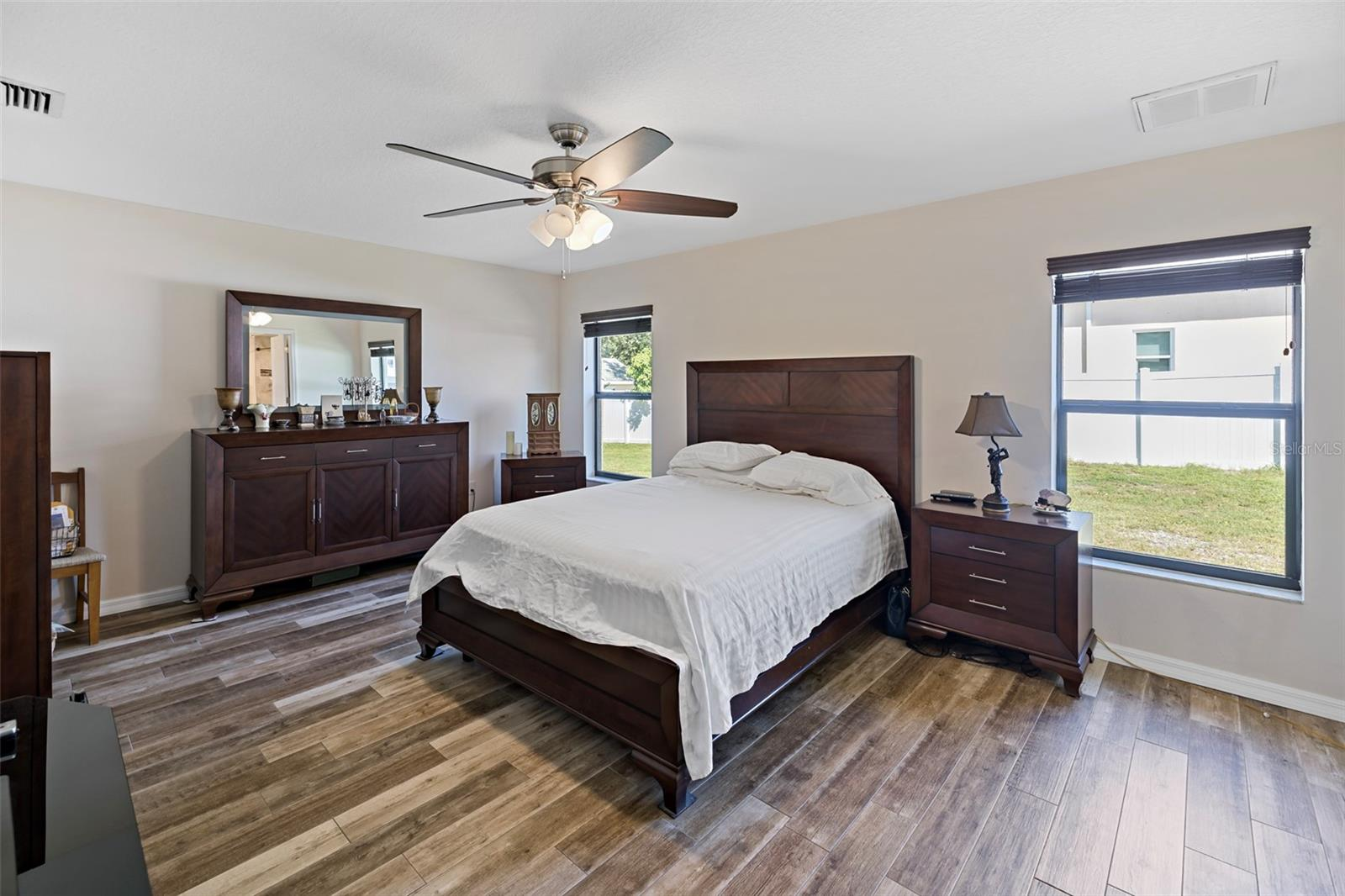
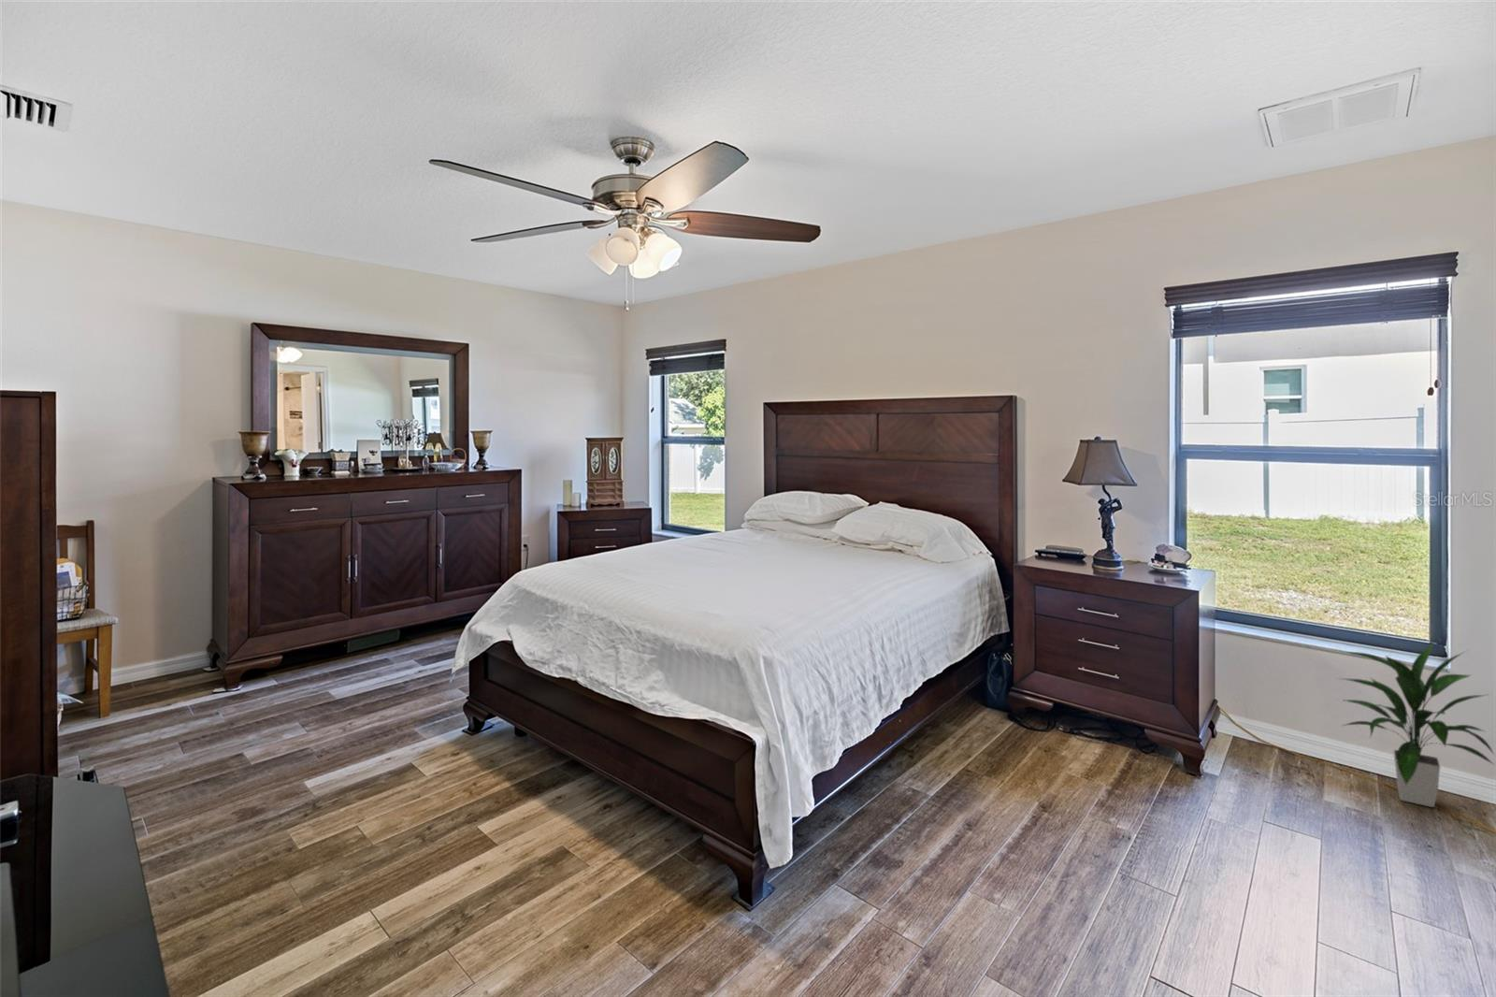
+ indoor plant (1411, 721)
